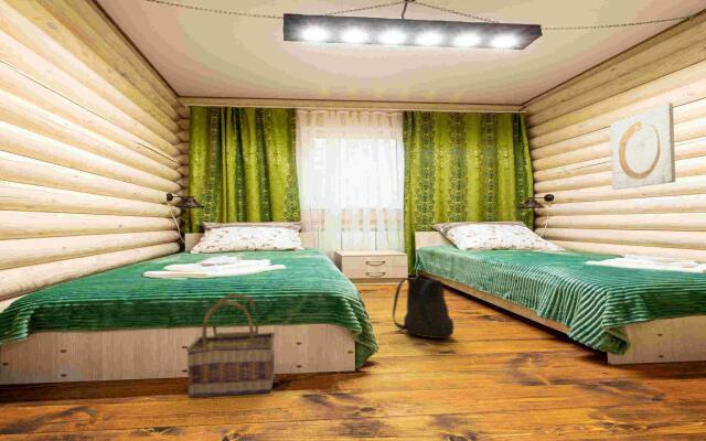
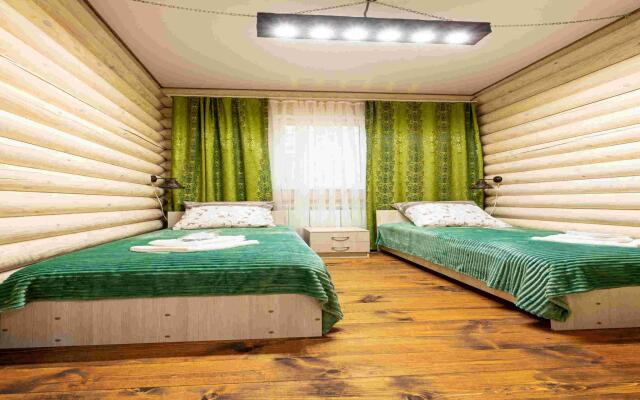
- wall art (640, 150)
- backpack (421, 306)
- basket (233, 341)
